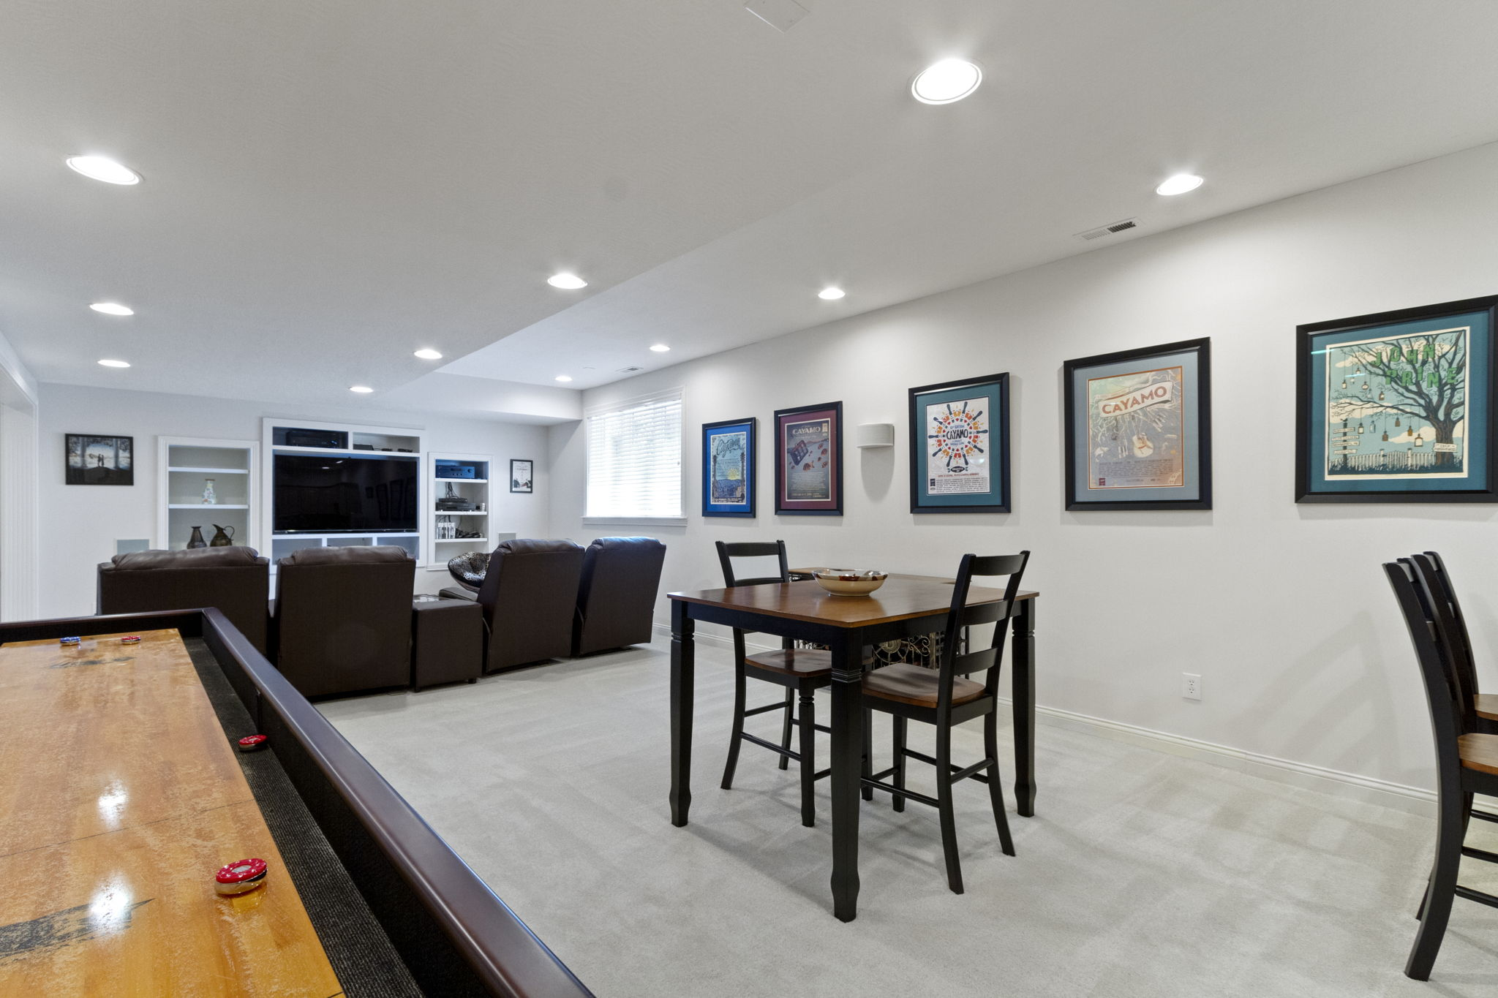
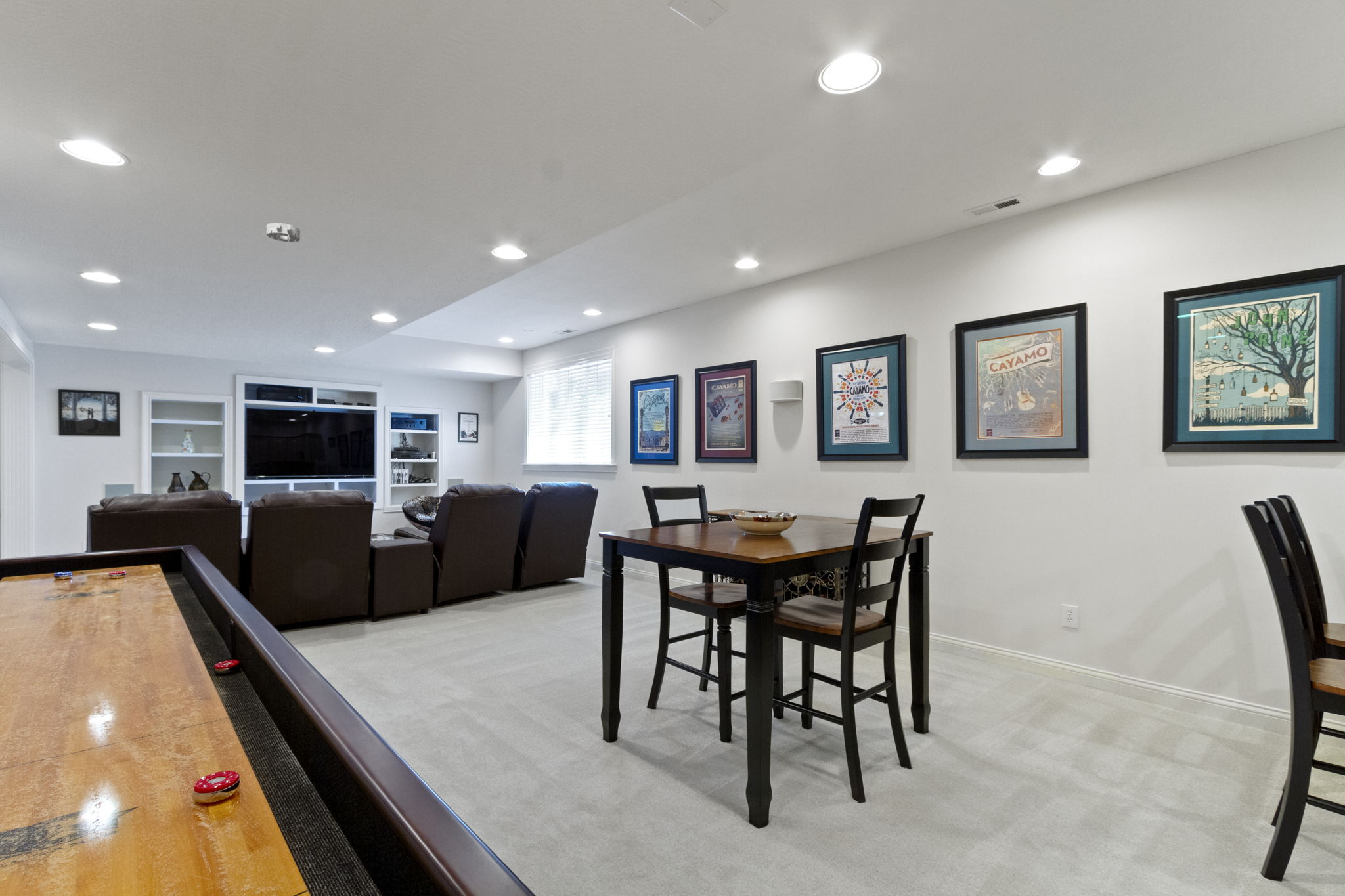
+ smoke detector (283, 232)
